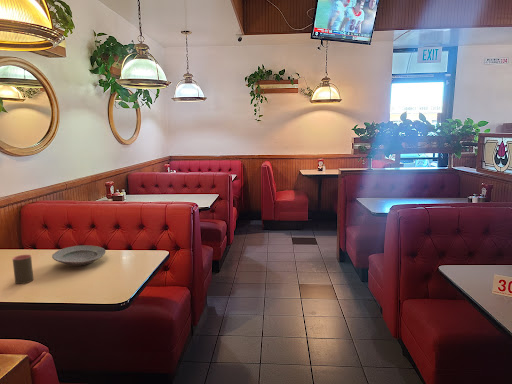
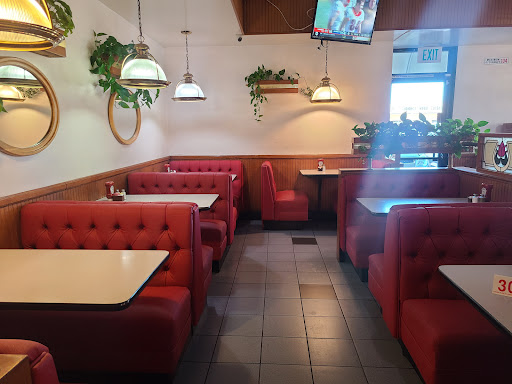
- plate (80, 257)
- cup (23, 269)
